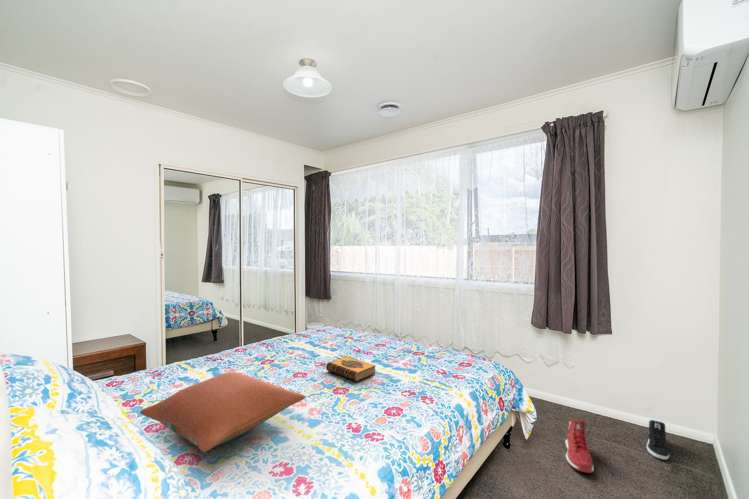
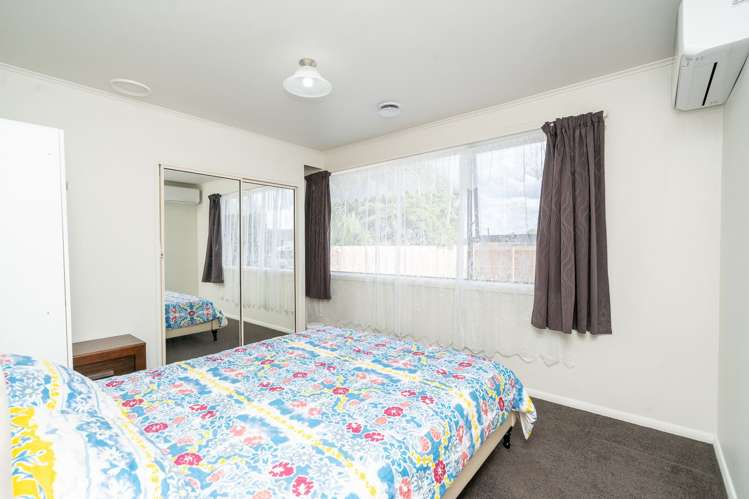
- sneaker (656, 435)
- sneaker (578, 441)
- hardback book (350, 368)
- pillow (226, 403)
